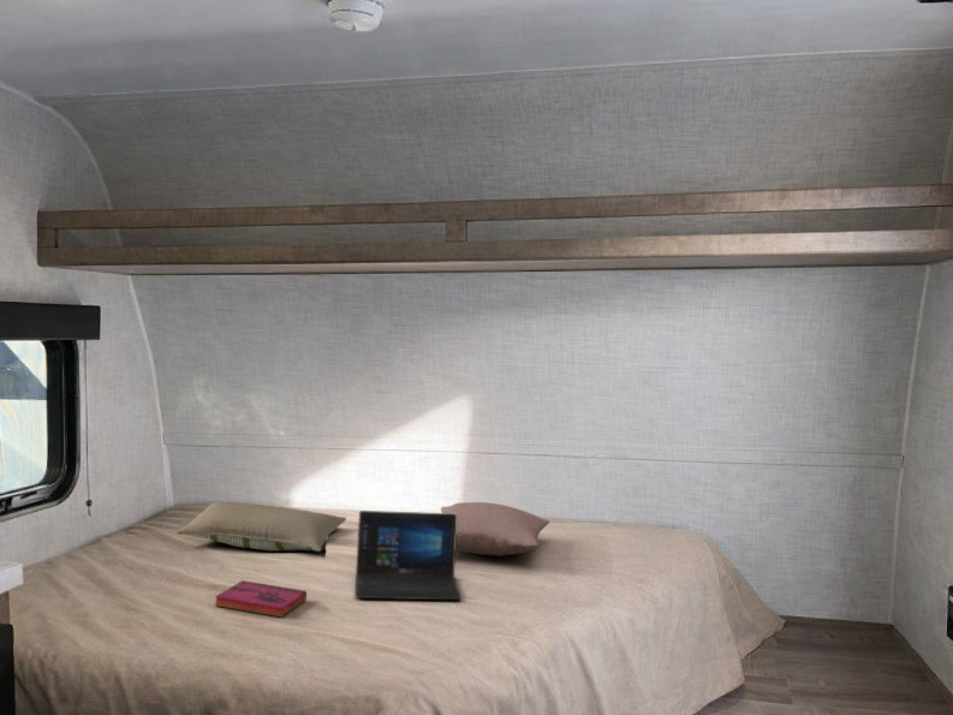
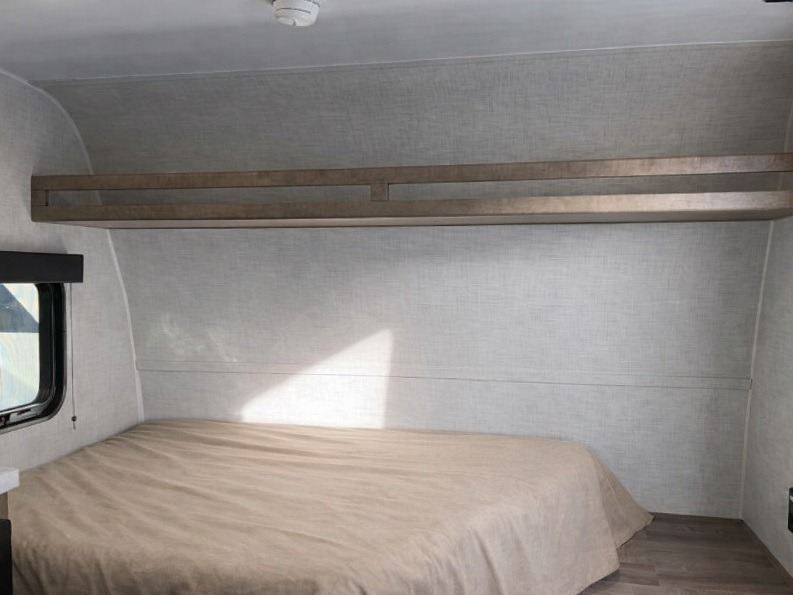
- pillow (263, 526)
- hardback book (261, 597)
- pillow (486, 526)
- laptop (407, 554)
